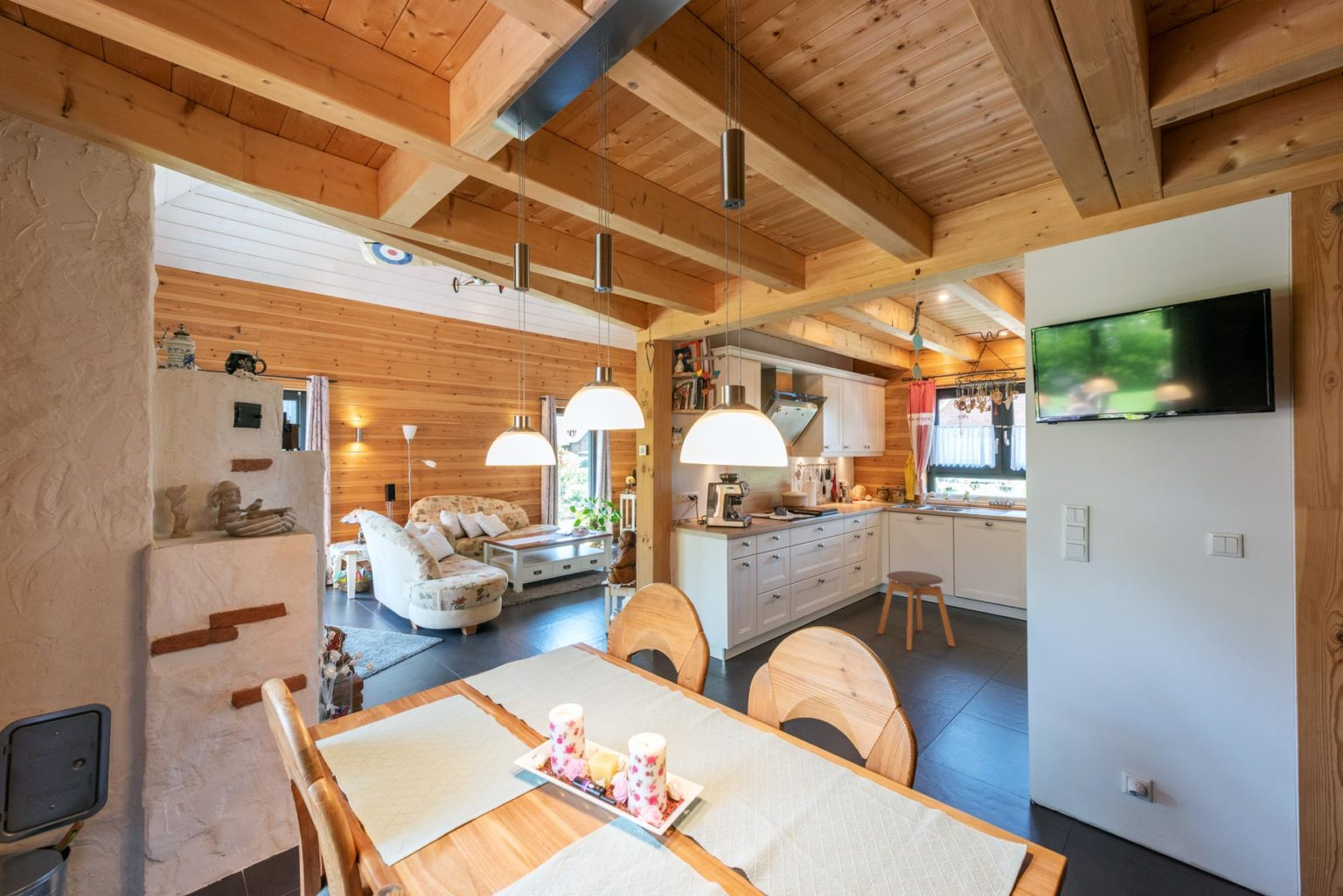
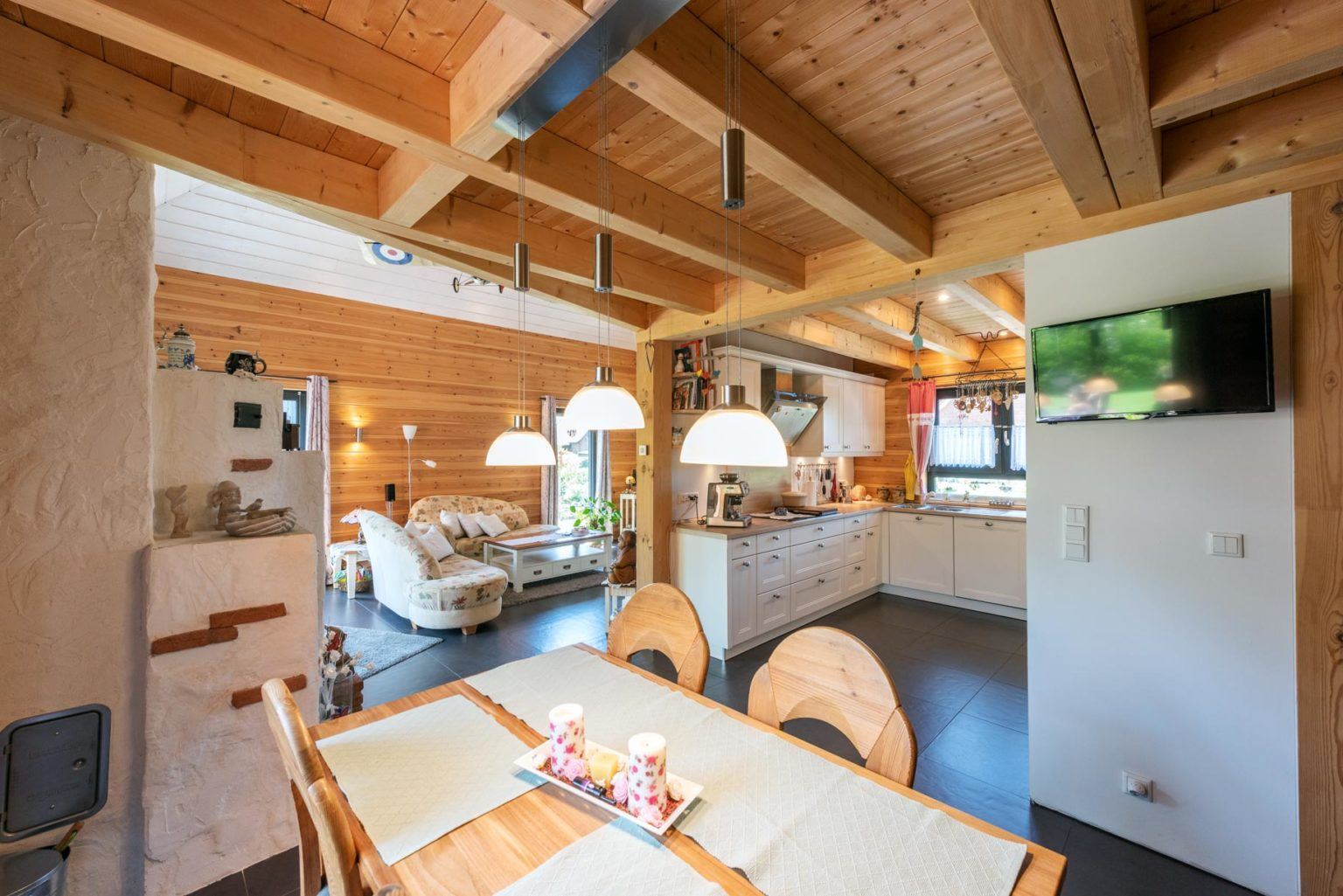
- stool (916, 607)
